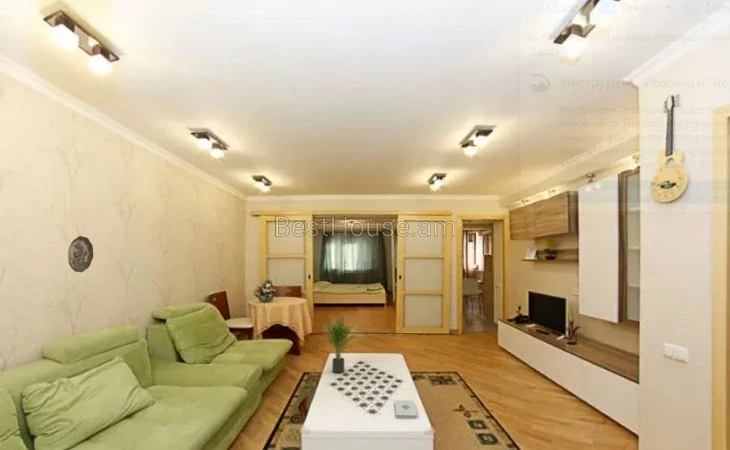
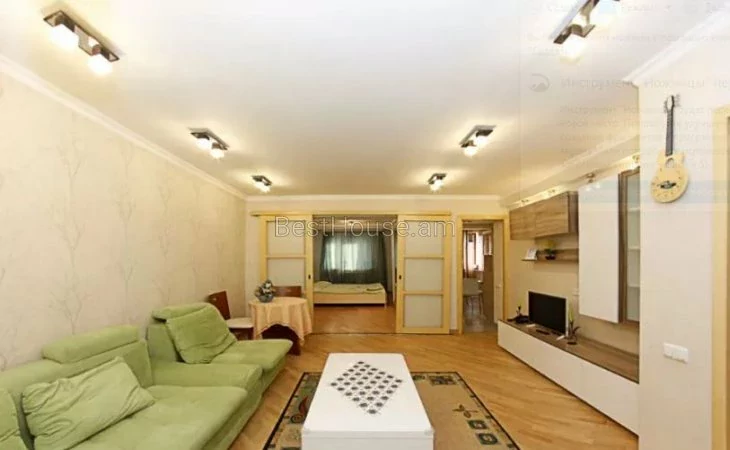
- decorative plate (79, 254)
- notepad (405, 408)
- potted plant (341, 341)
